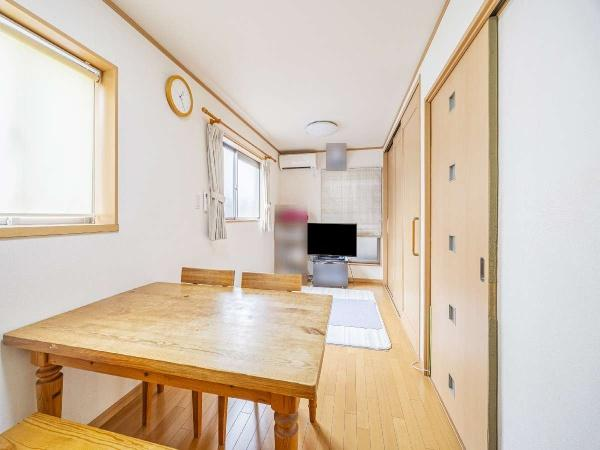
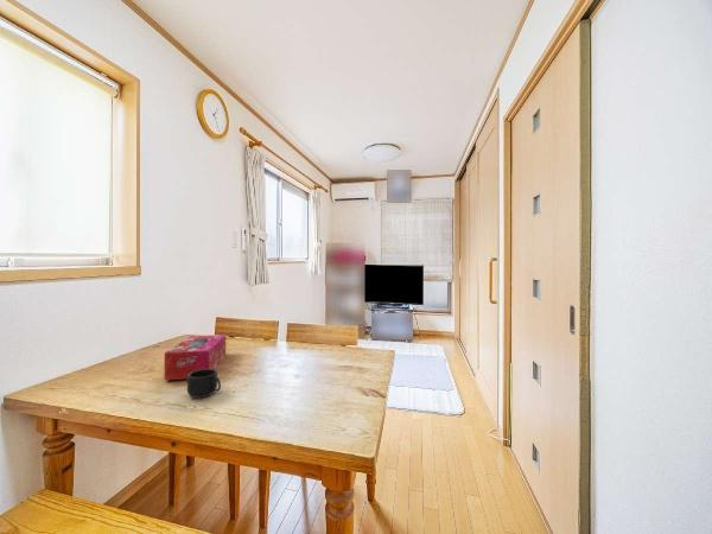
+ tissue box (198, 354)
+ mug (205, 383)
